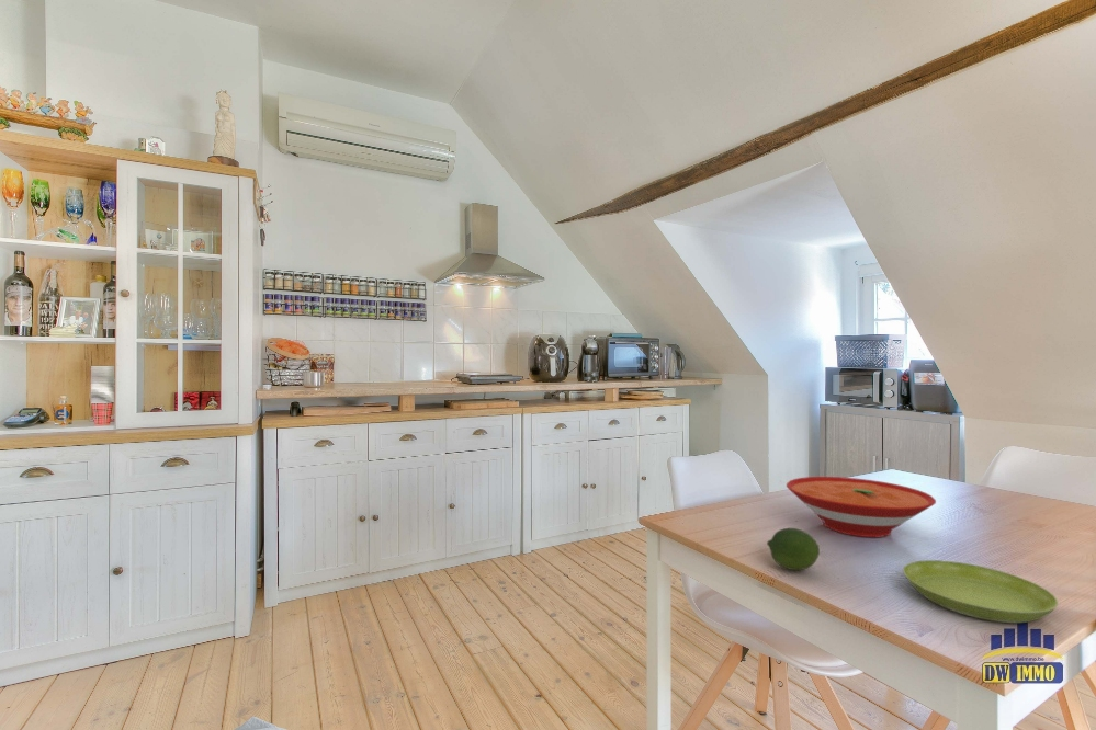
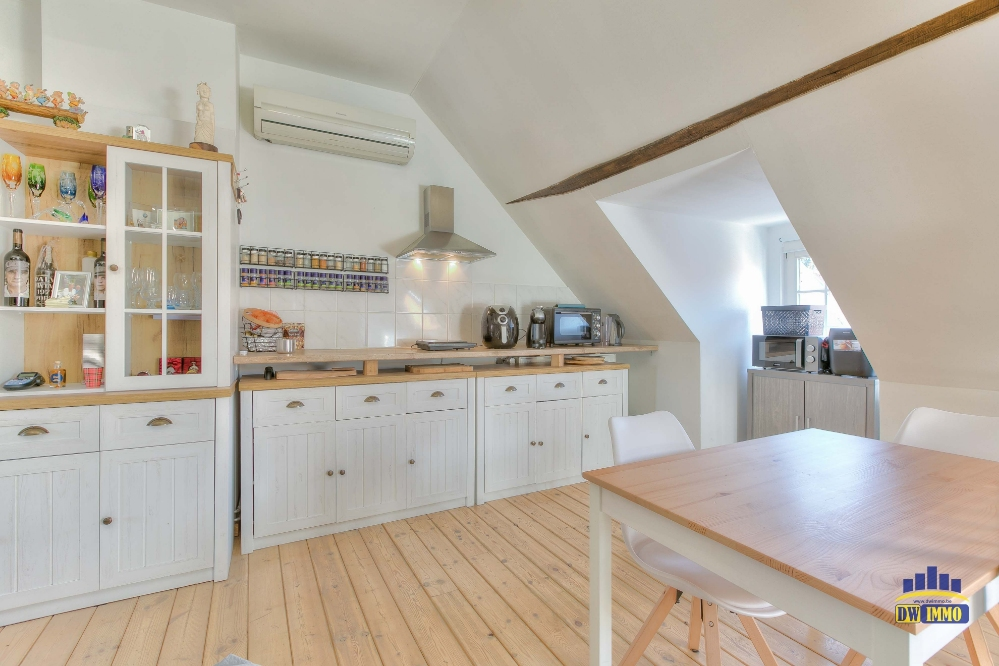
- saucer (974, 591)
- fruit (793, 548)
- bowl (856, 507)
